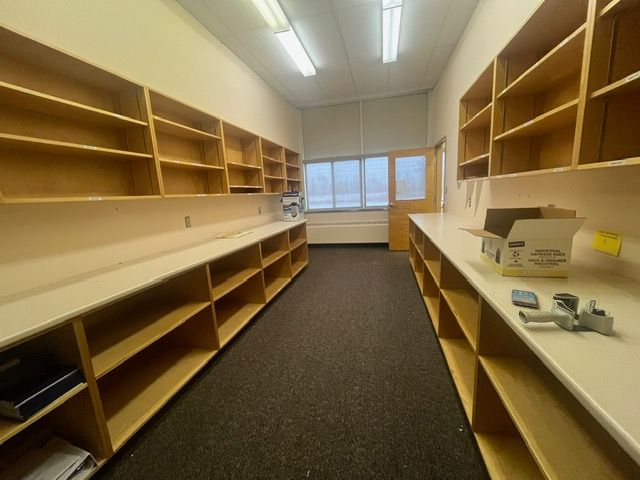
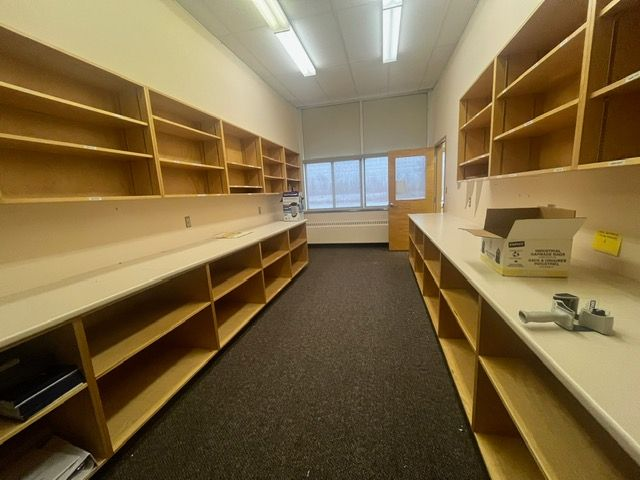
- smartphone (523, 297)
